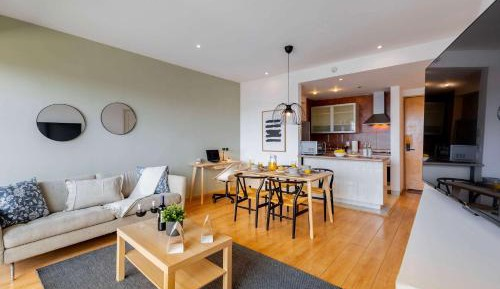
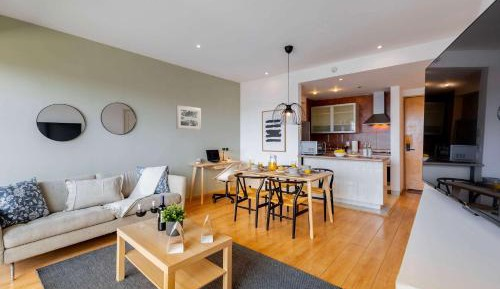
+ wall art (189, 118)
